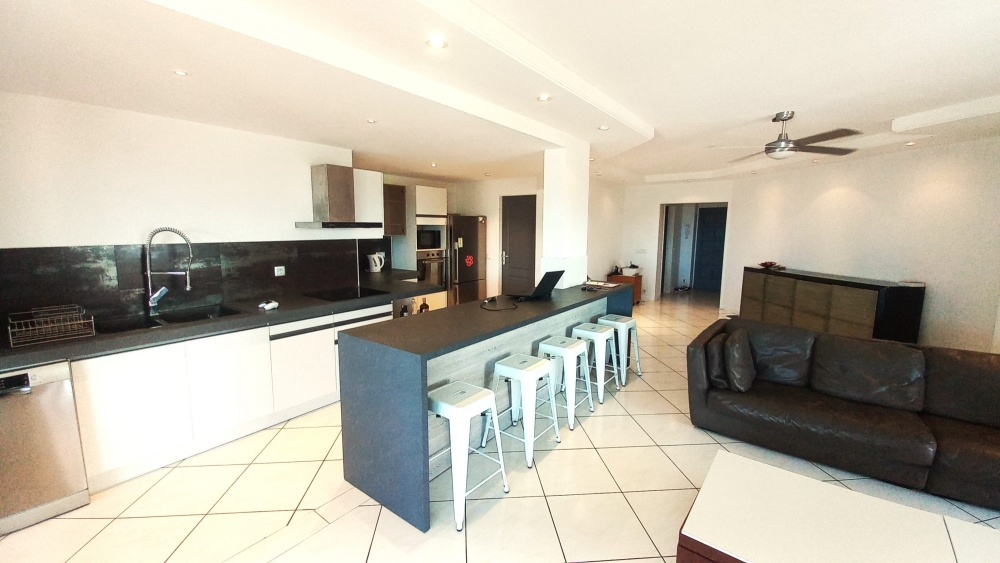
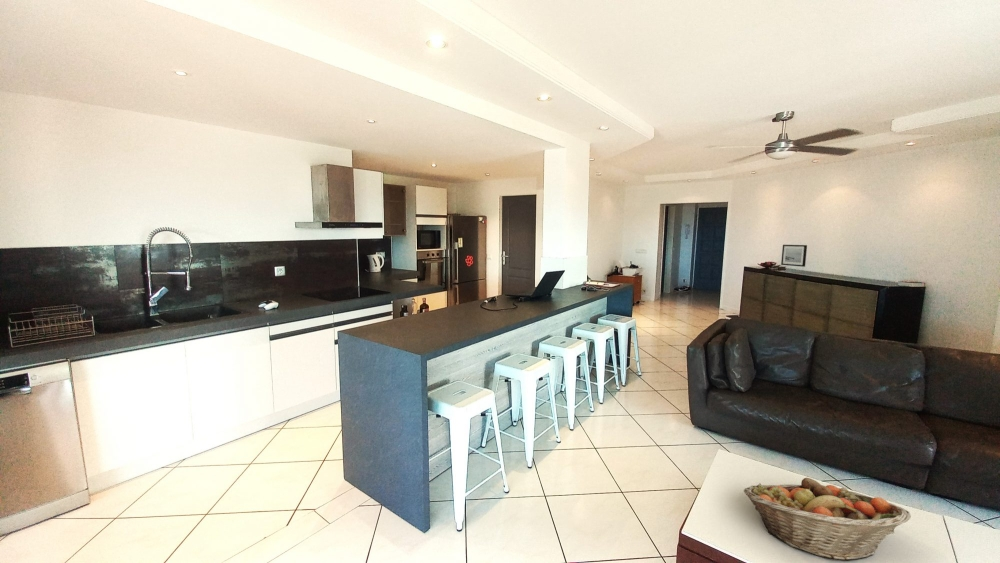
+ wall art (793, 255)
+ fruit basket (820, 511)
